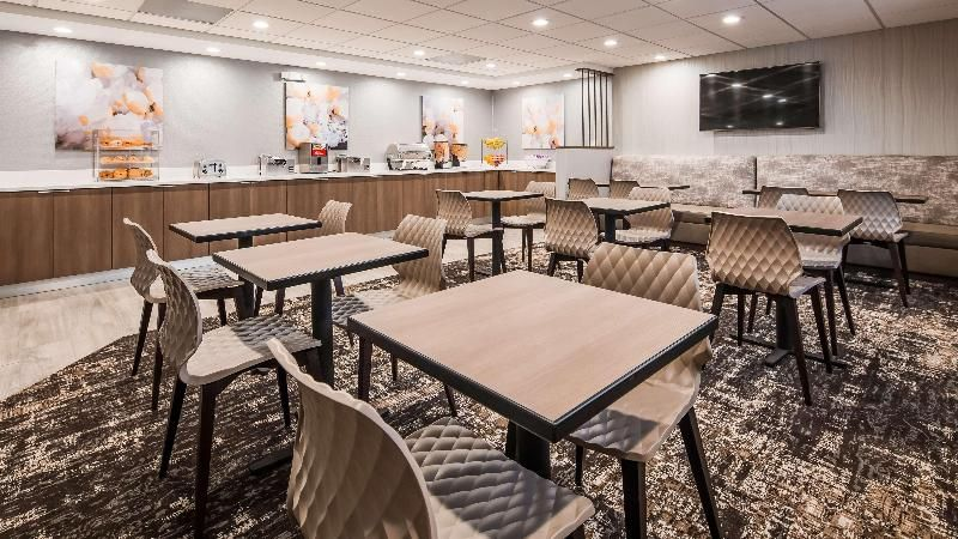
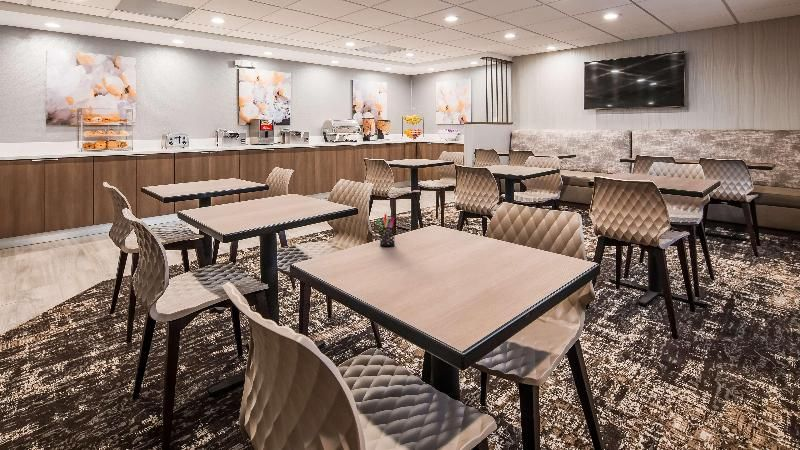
+ pen holder (385, 229)
